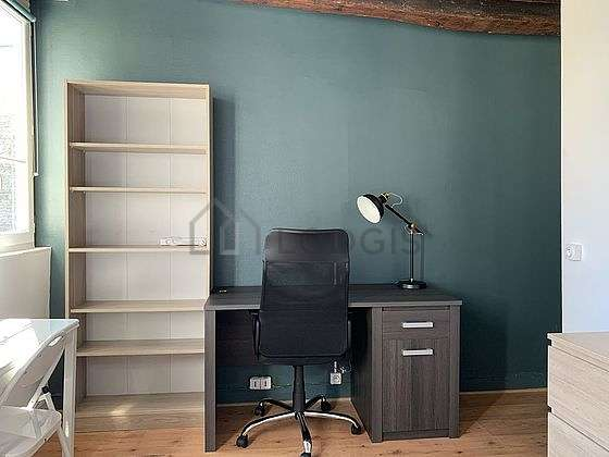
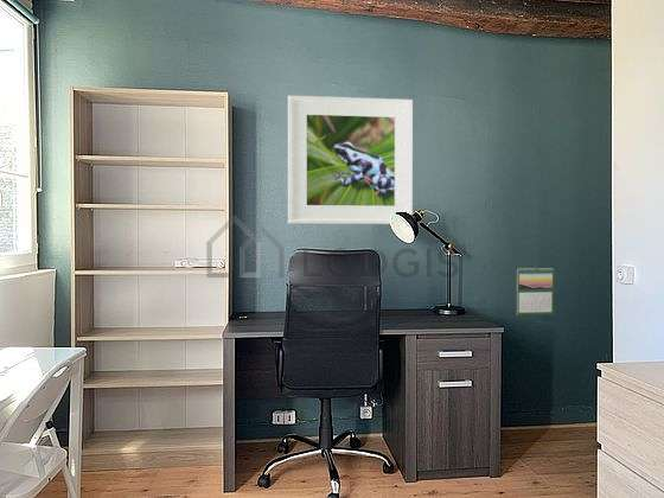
+ calendar (535, 290)
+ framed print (351, 160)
